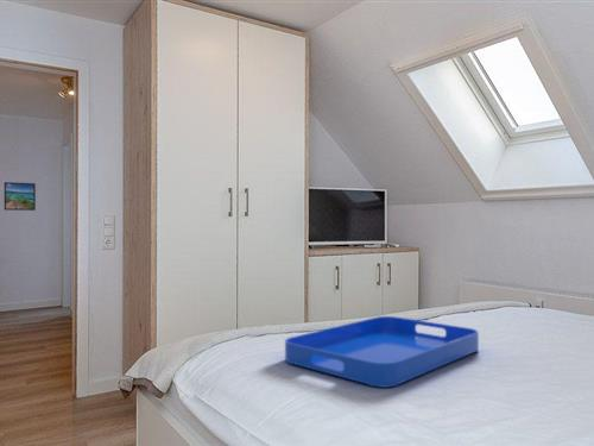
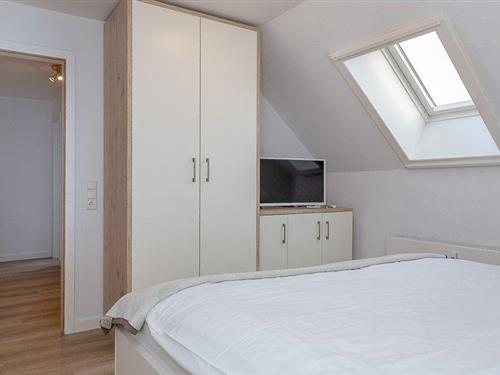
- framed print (19, 196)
- serving tray (385, 345)
